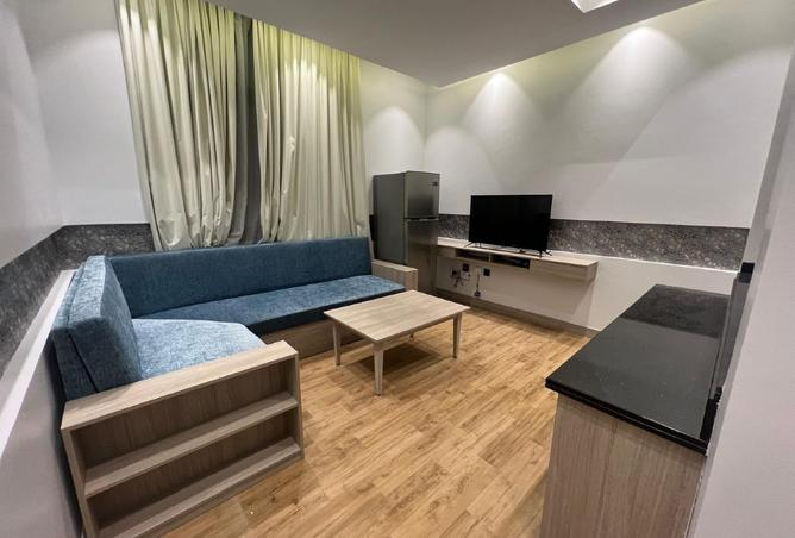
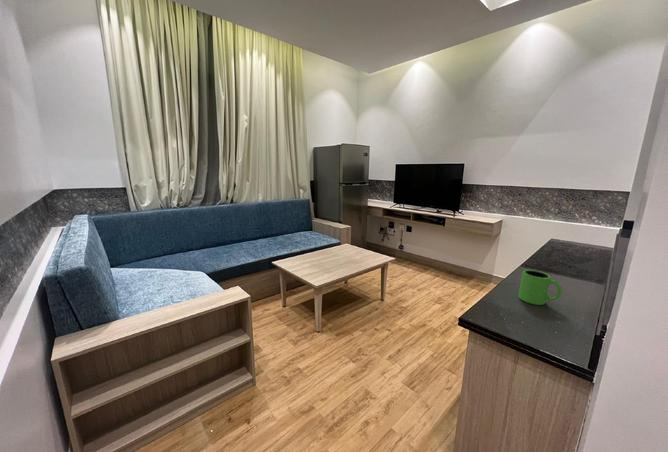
+ mug (540, 288)
